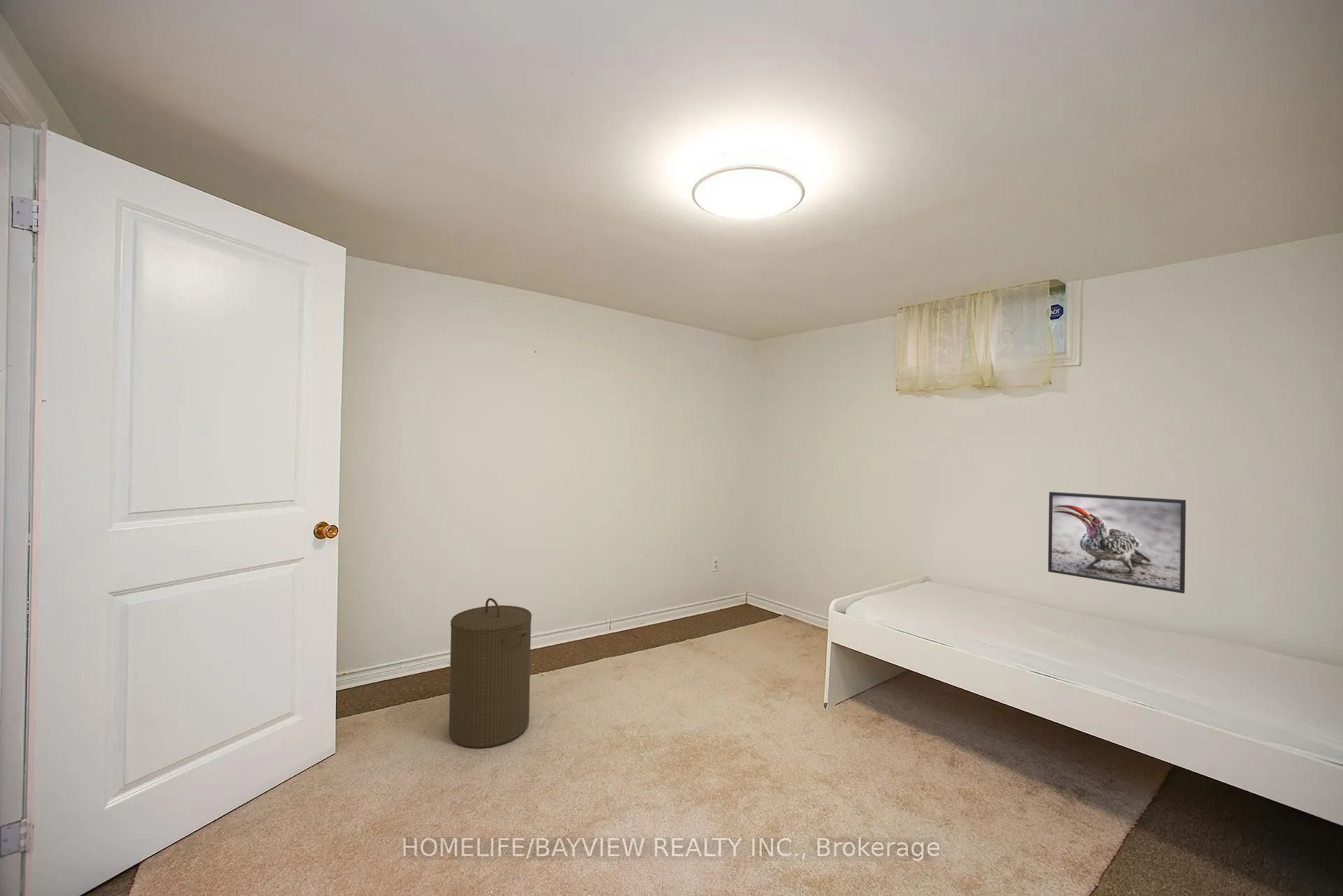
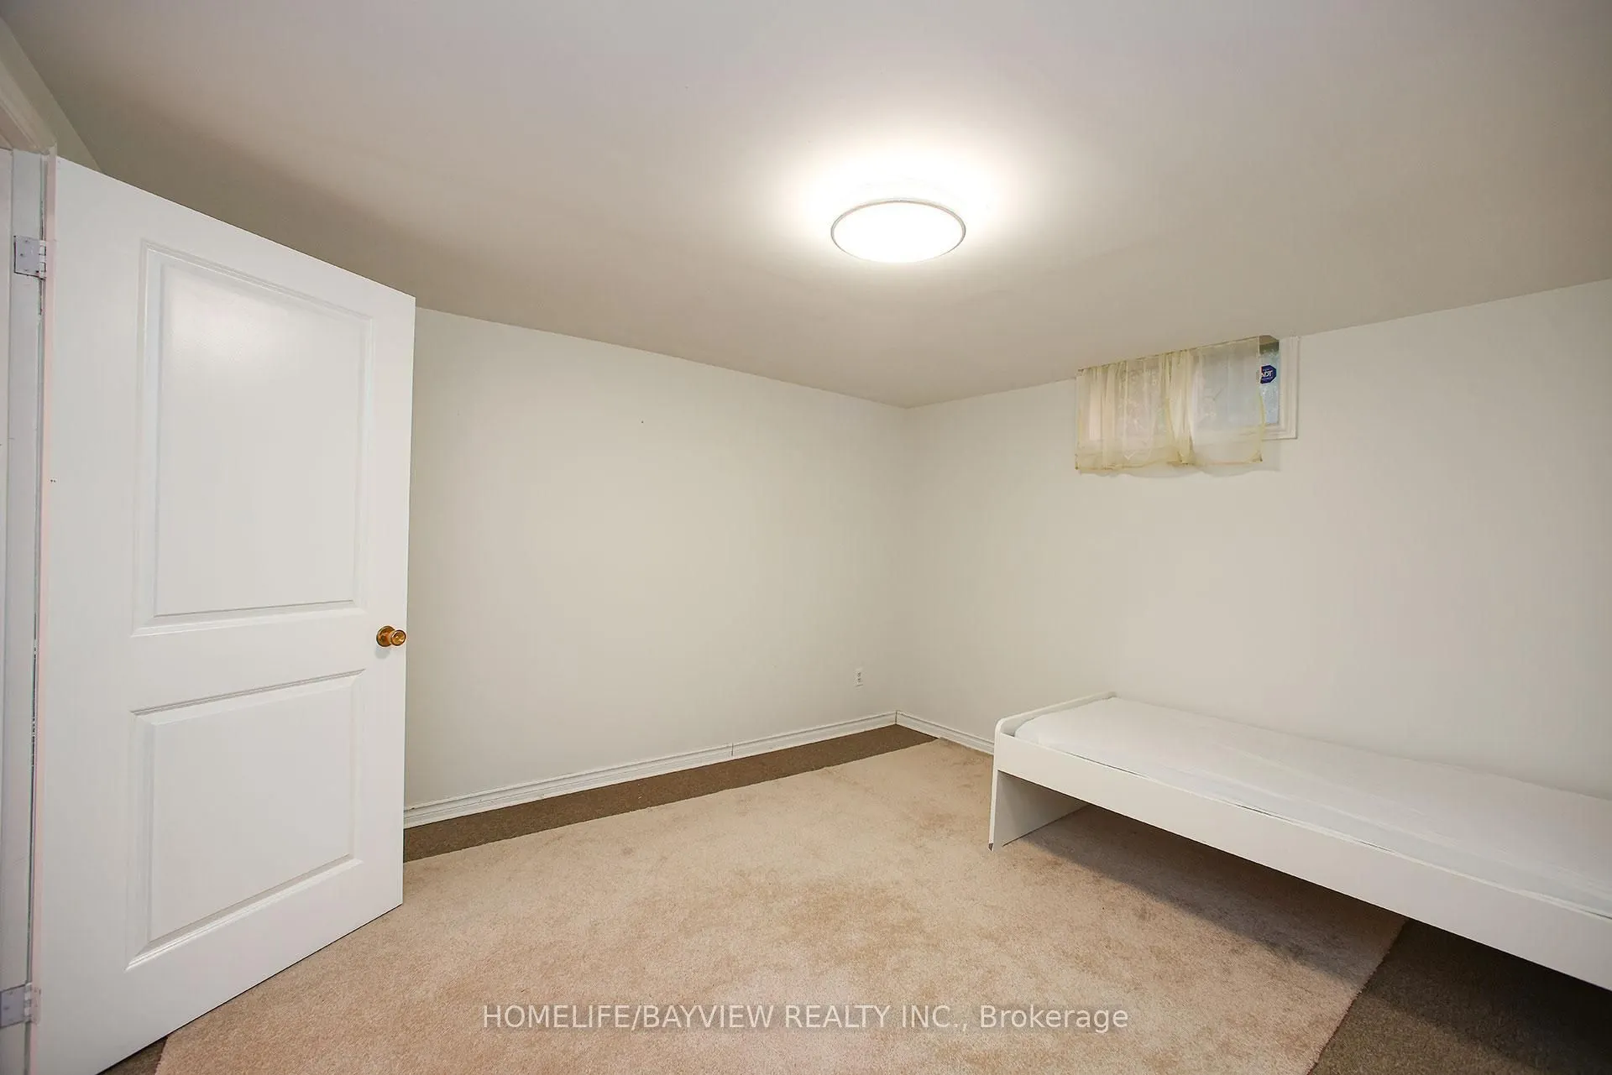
- laundry hamper (491, 662)
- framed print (1111, 539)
